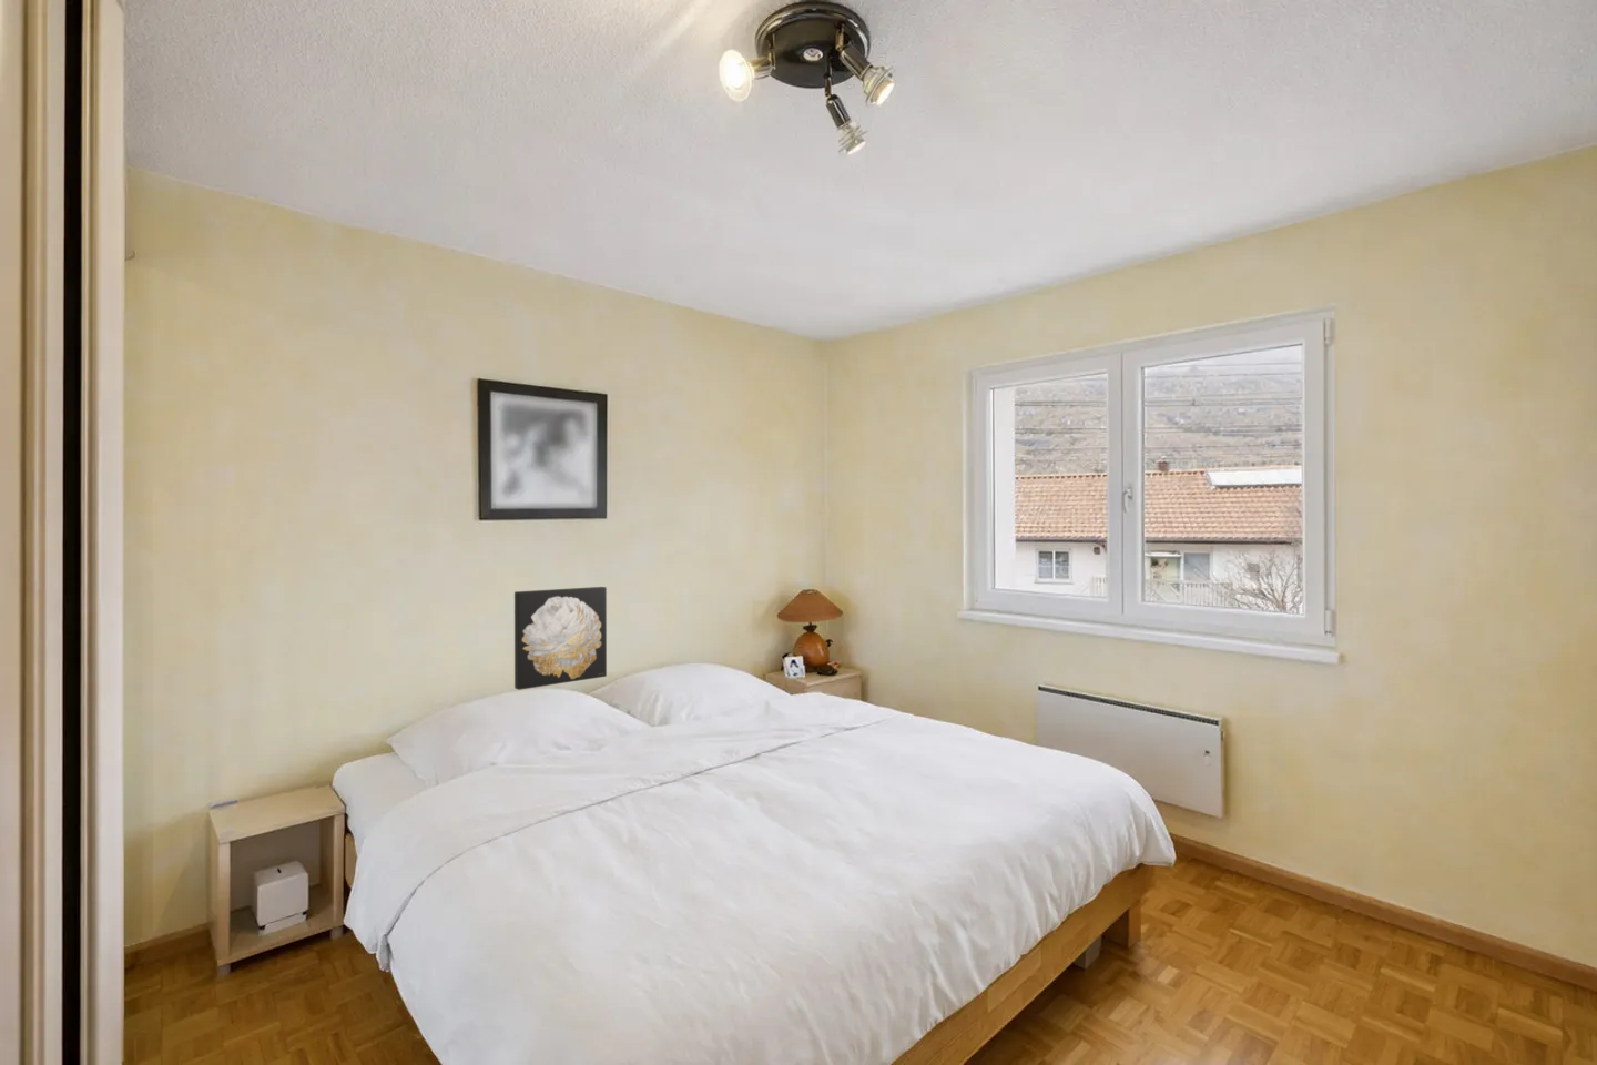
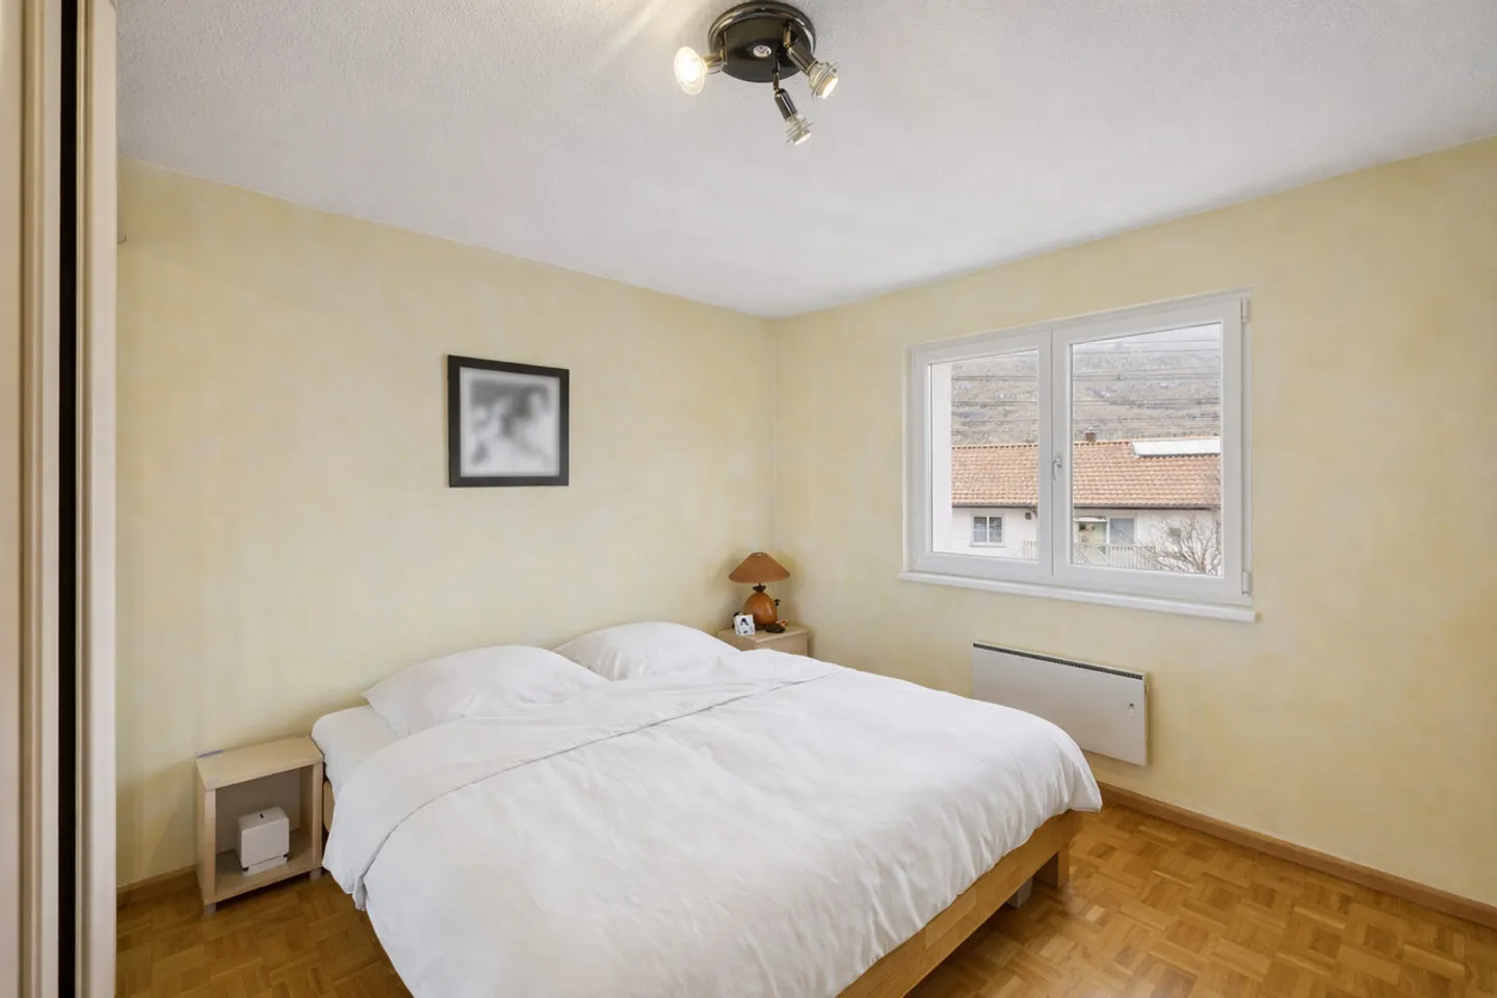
- wall art (561, 636)
